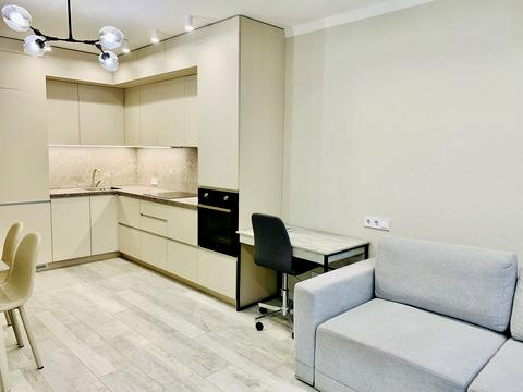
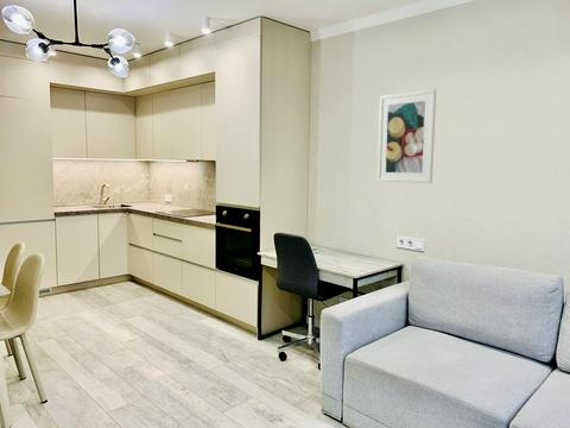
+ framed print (405, 138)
